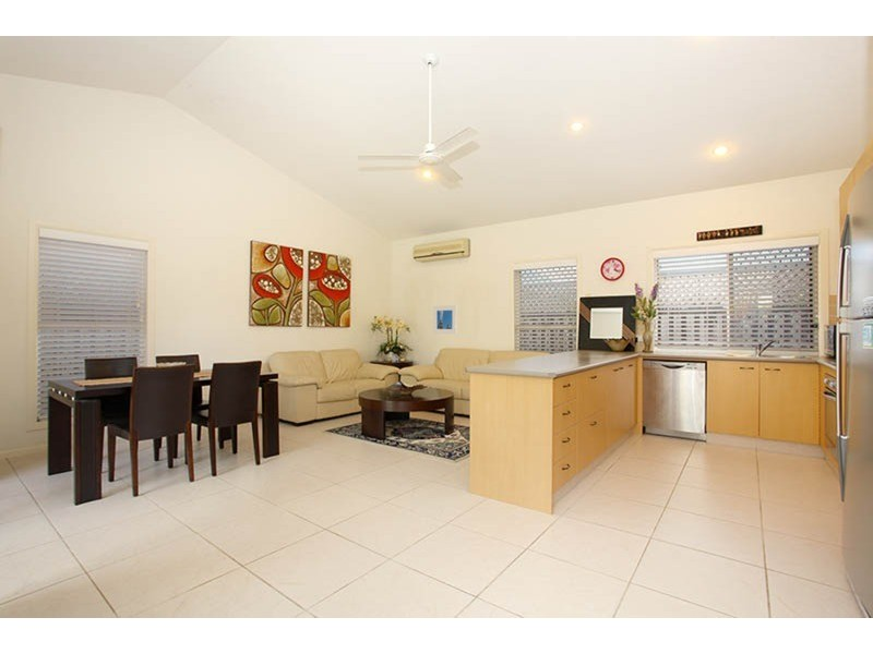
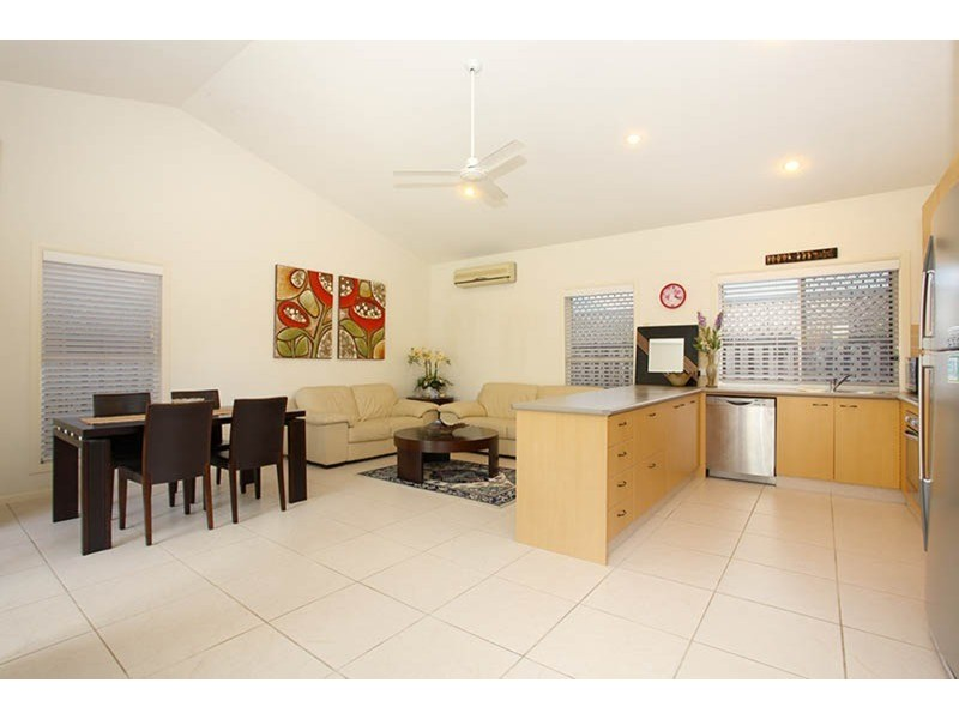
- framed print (444, 319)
